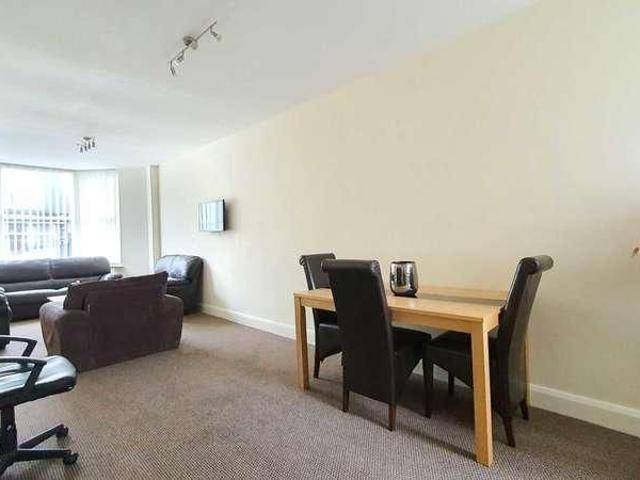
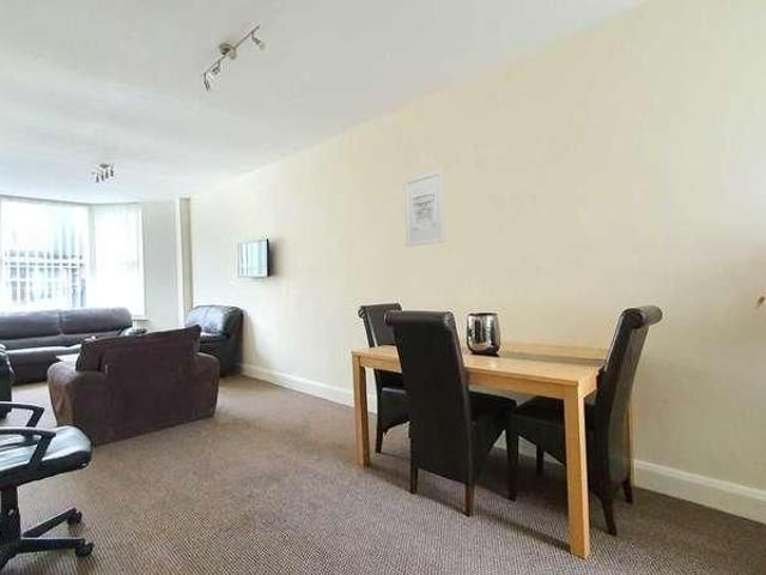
+ wall art (424, 210)
